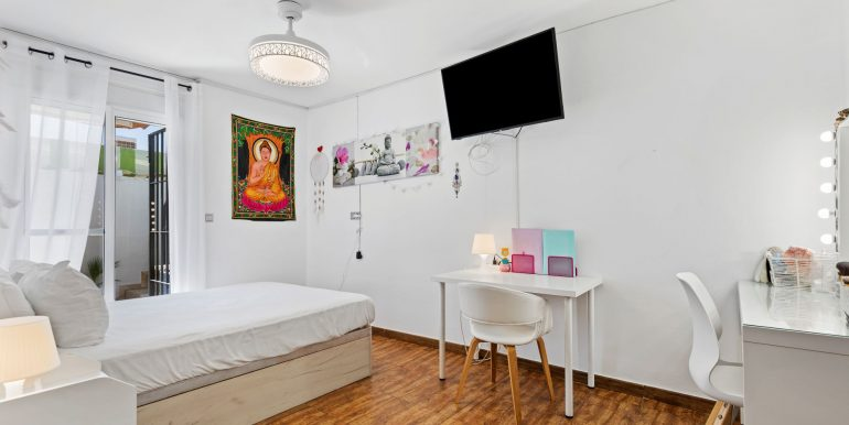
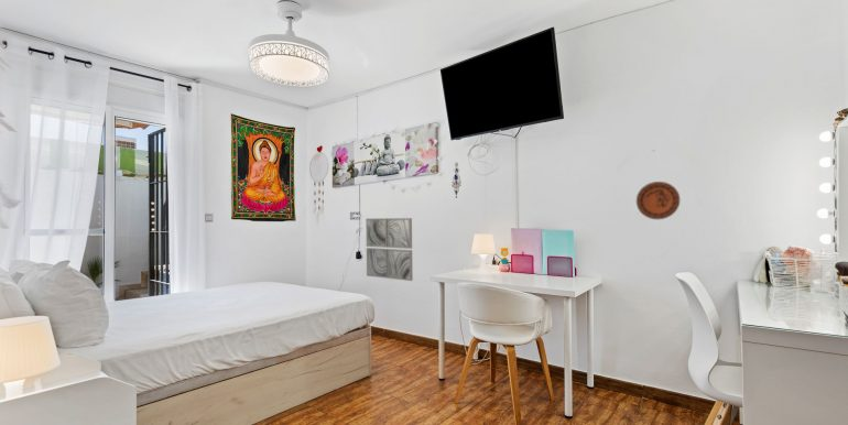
+ wall art (388, 247)
+ decorative plate (657, 200)
